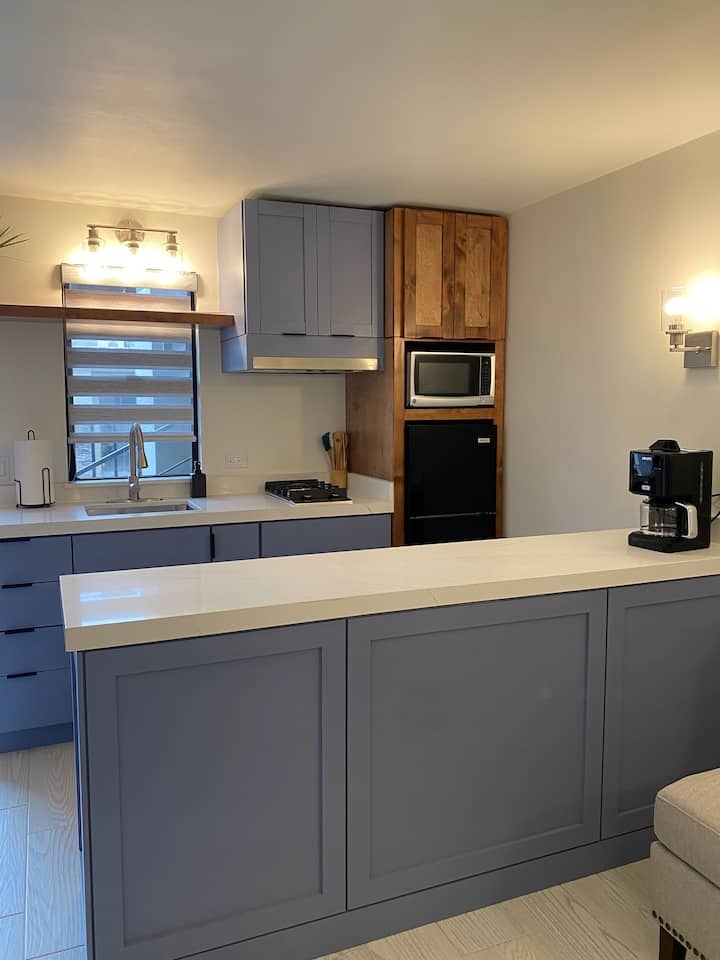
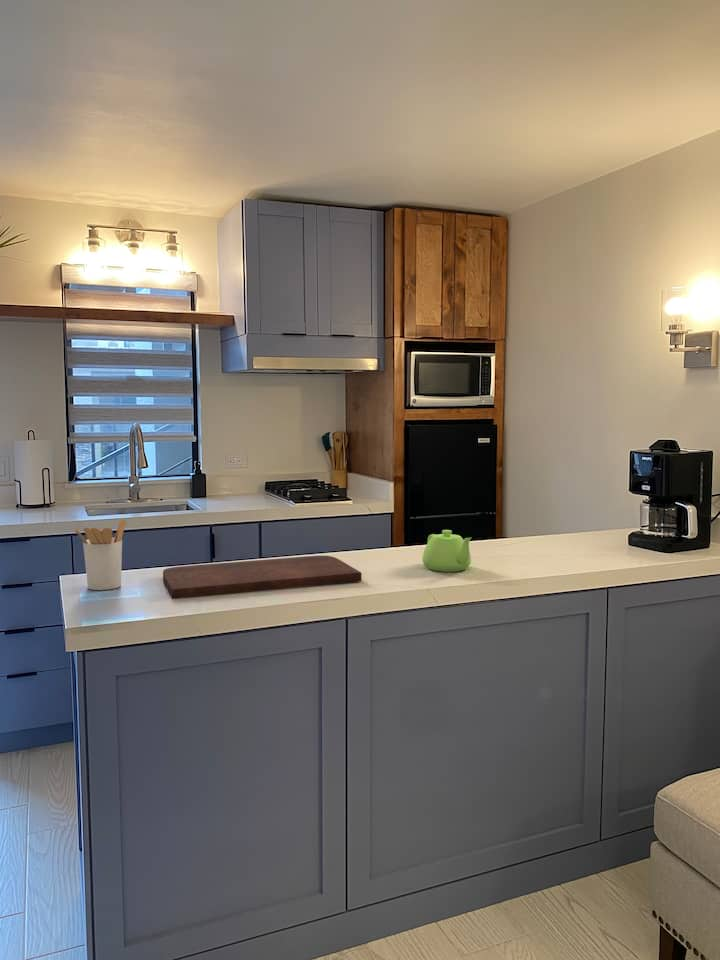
+ teapot (448, 549)
+ cutting board (259, 574)
+ utensil holder (102, 554)
